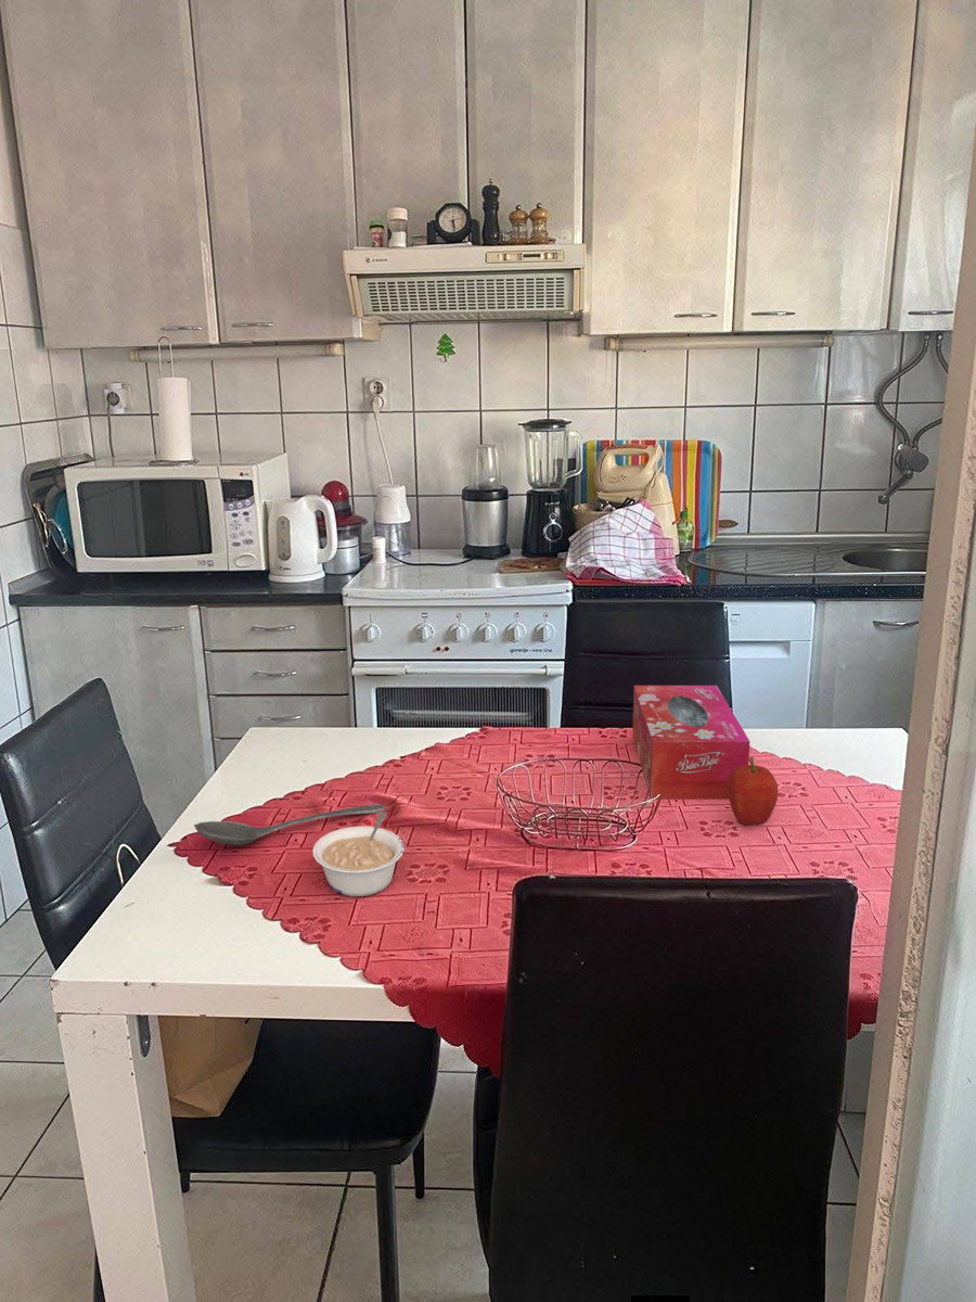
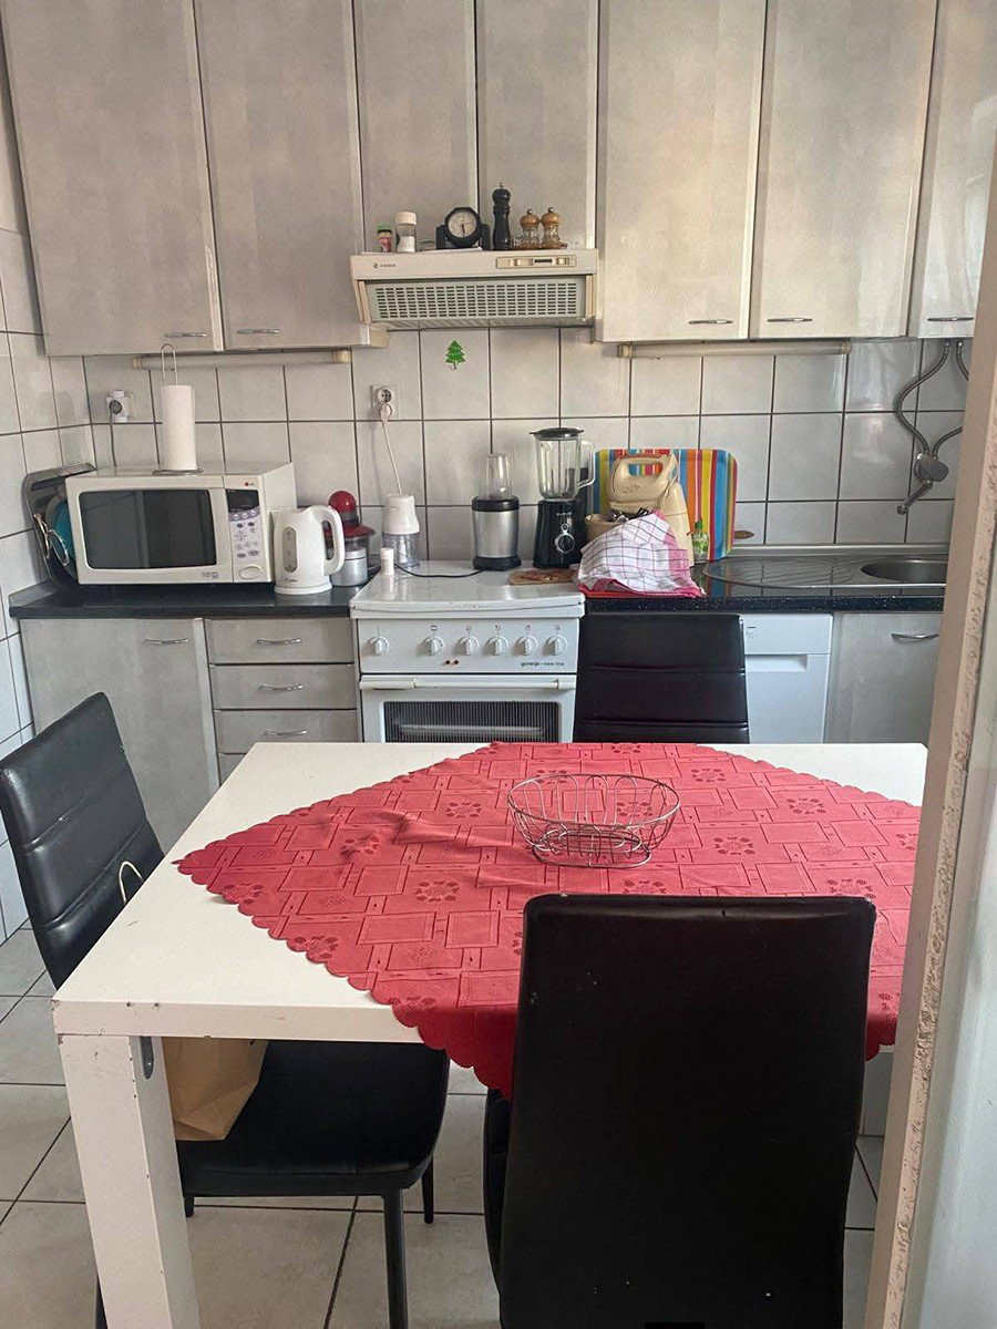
- tissue box (685, 738)
- legume (358, 858)
- fruit (752, 791)
- stirrer (295, 819)
